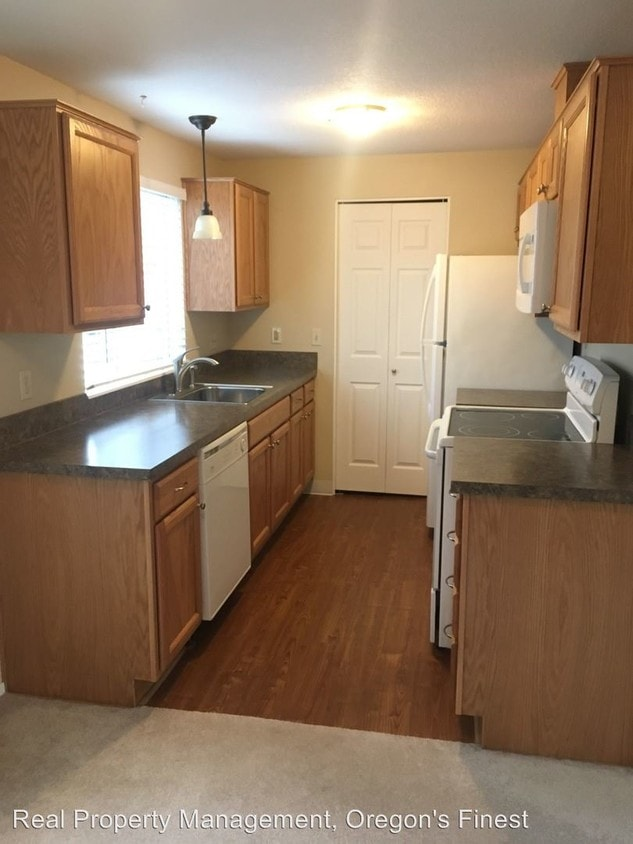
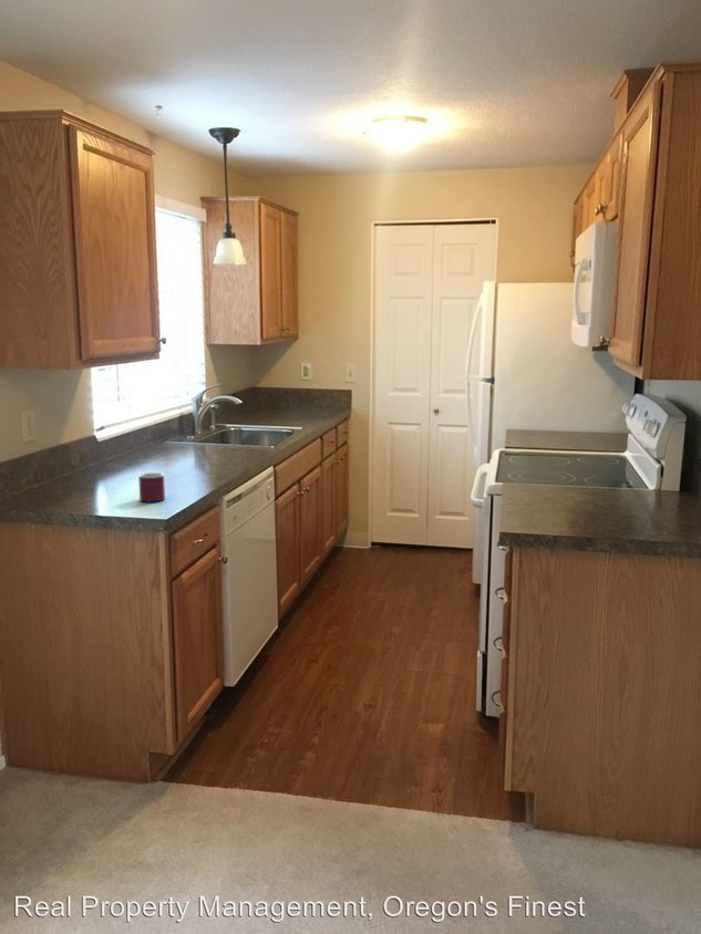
+ mug (154, 486)
